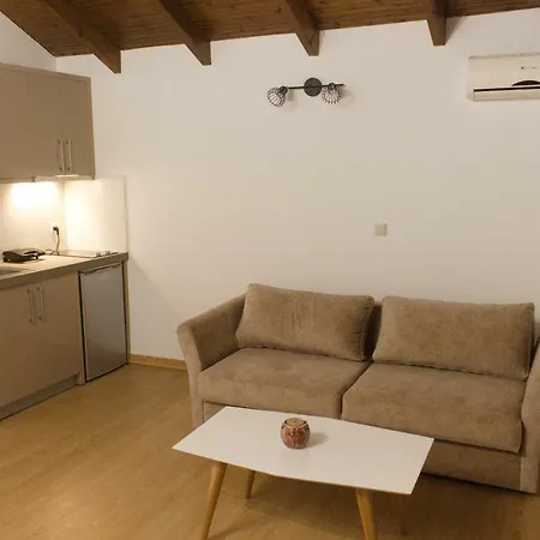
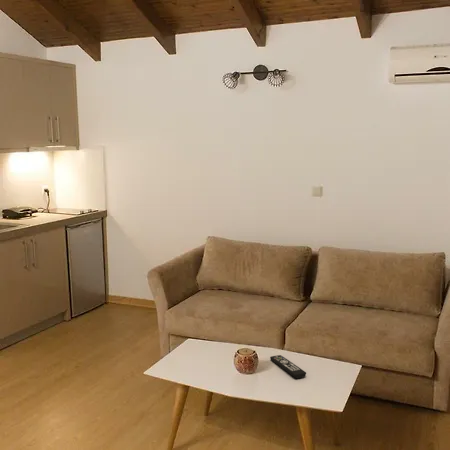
+ remote control (287, 366)
